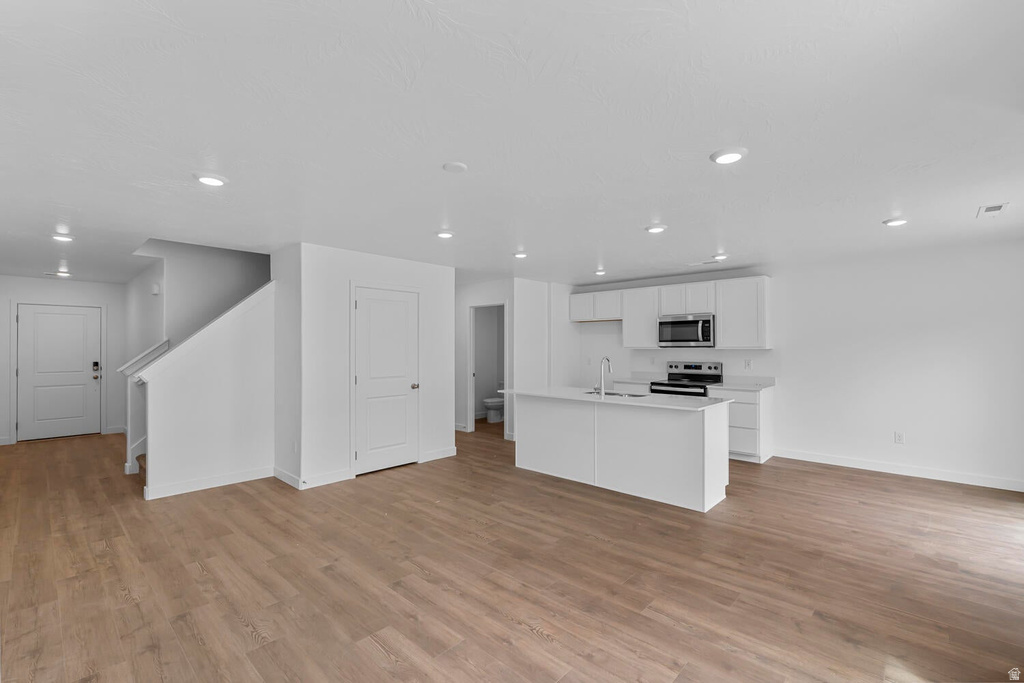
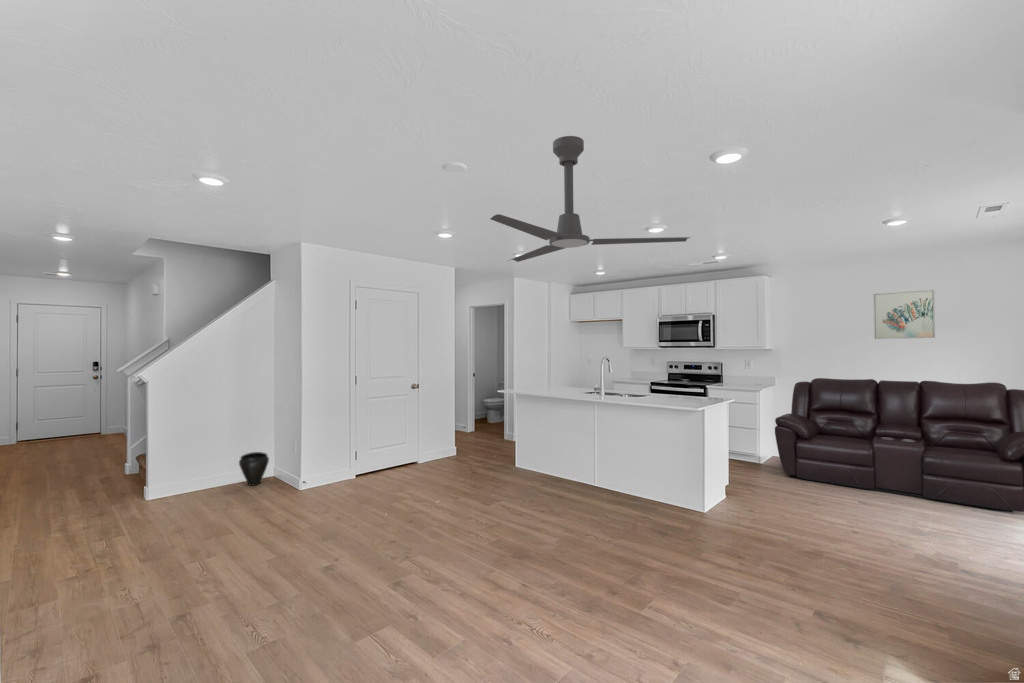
+ sofa (898, 433)
+ wall art (903, 315)
+ ceiling fan (572, 191)
+ vase (254, 469)
